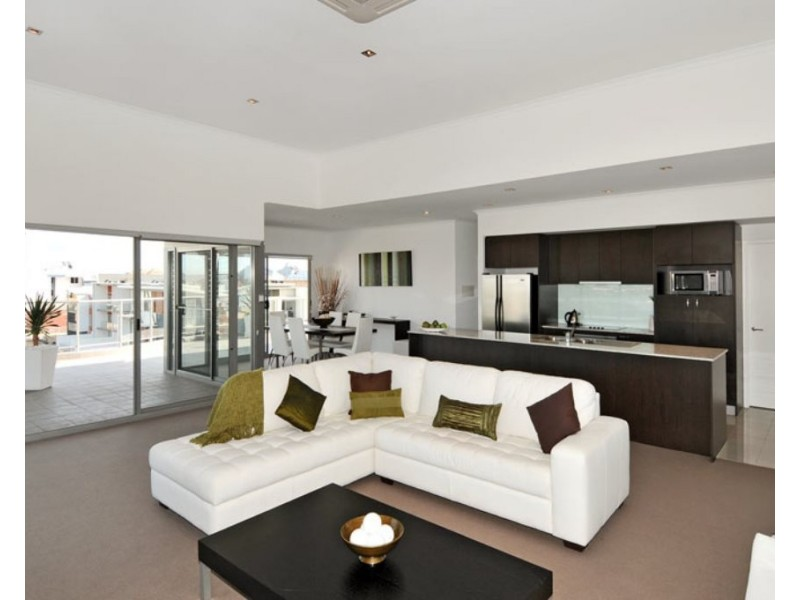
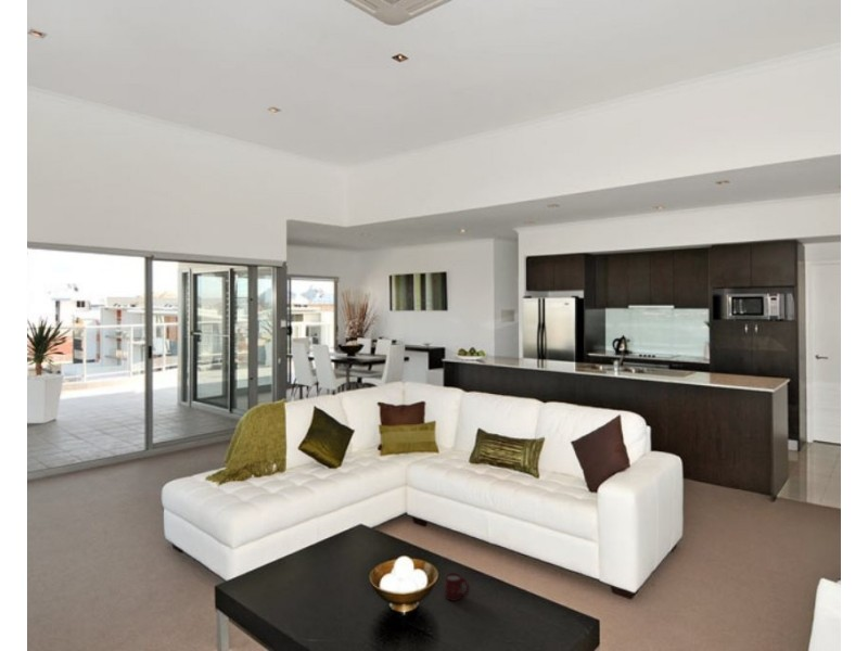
+ cup (457, 586)
